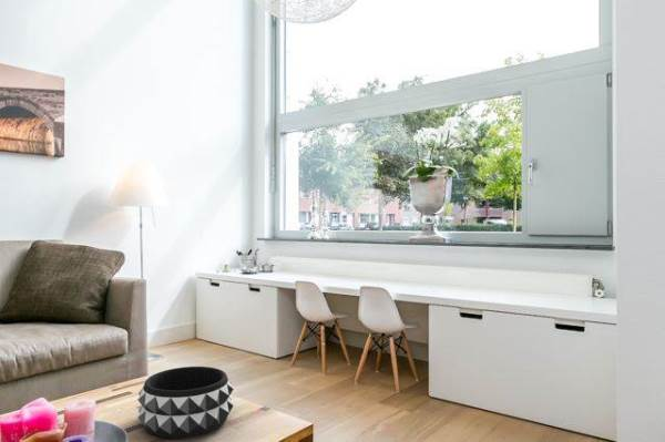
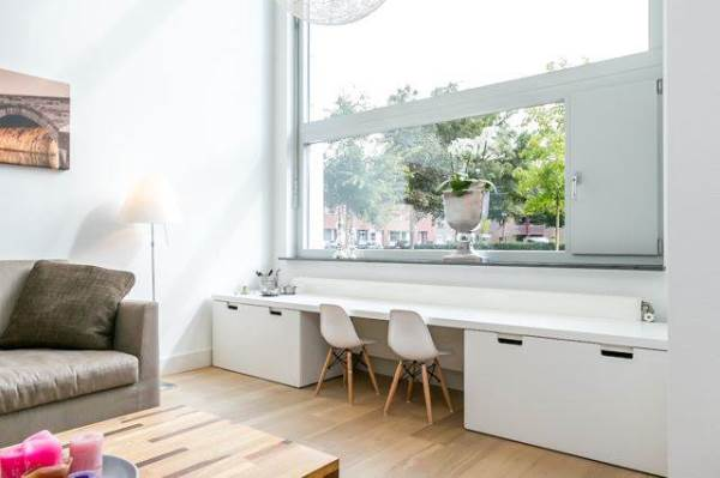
- decorative bowl (186, 399)
